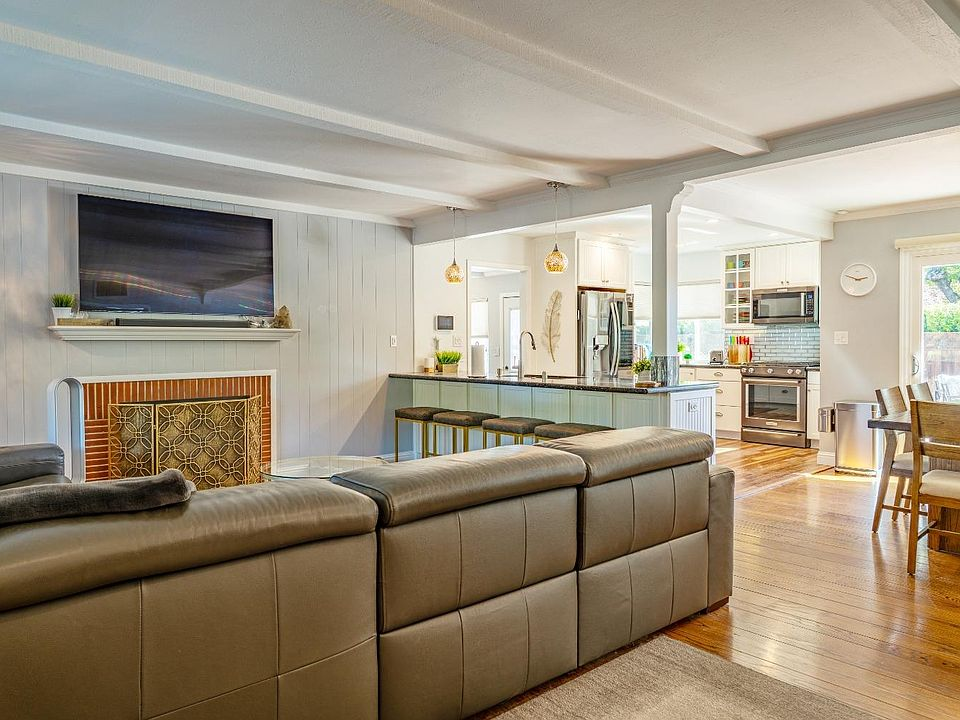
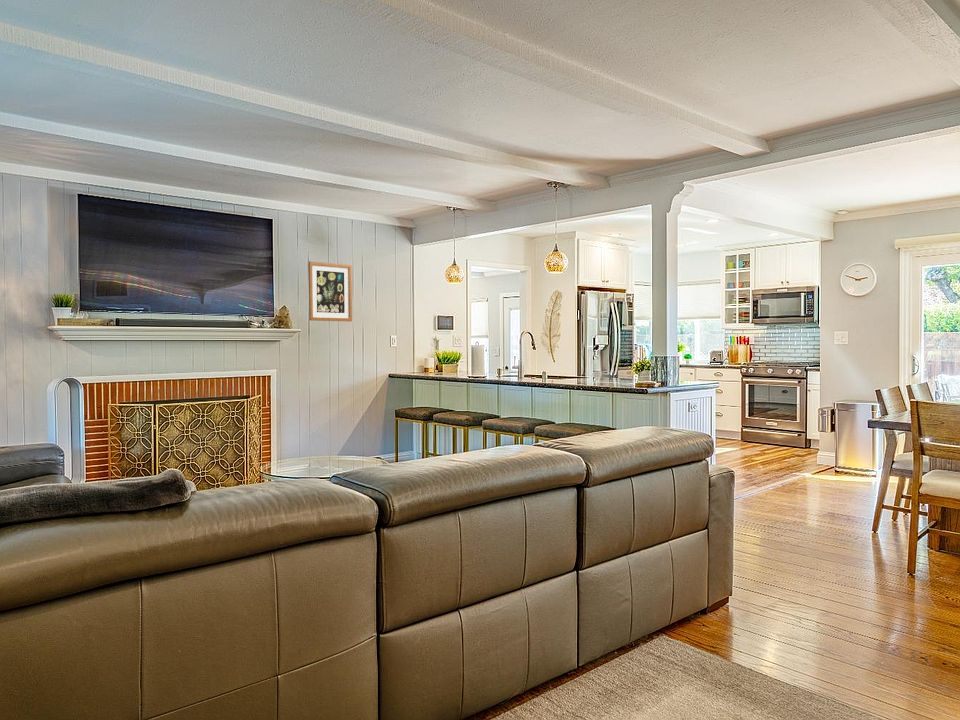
+ wall art (330, 292)
